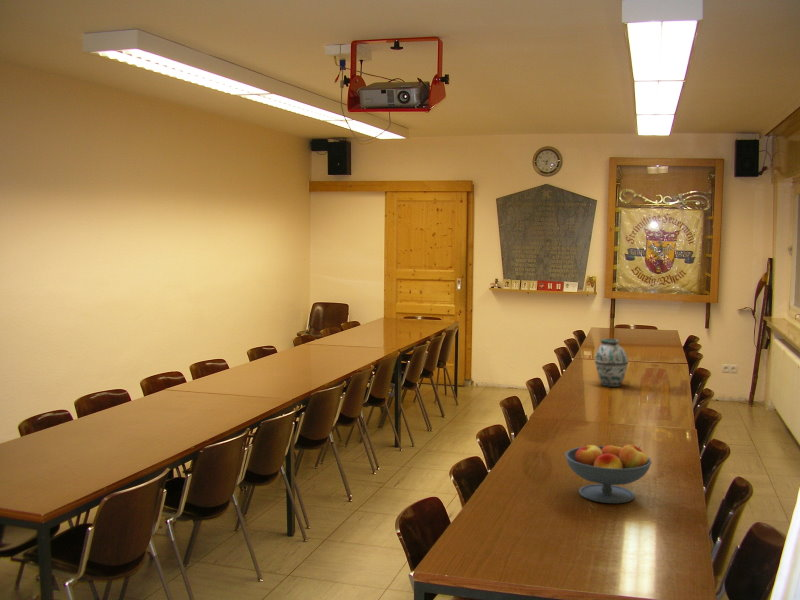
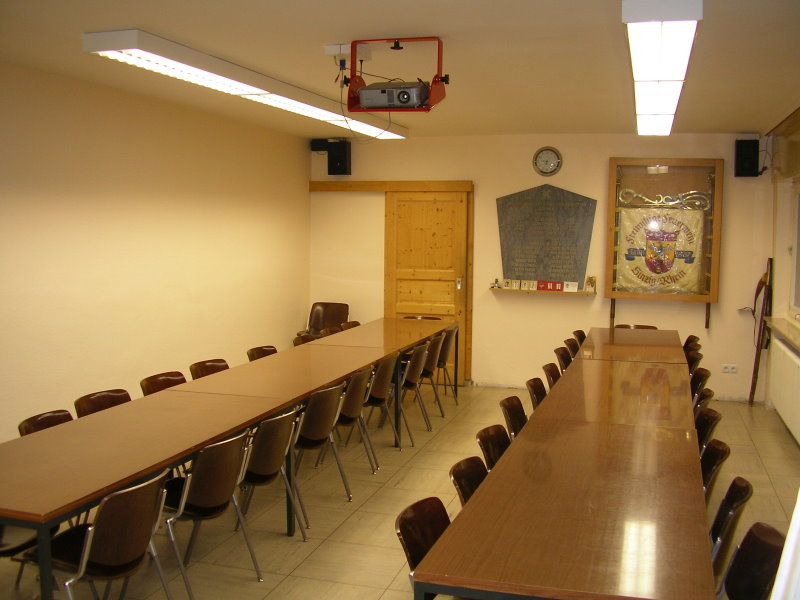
- vase (611, 362)
- fruit bowl (607, 469)
